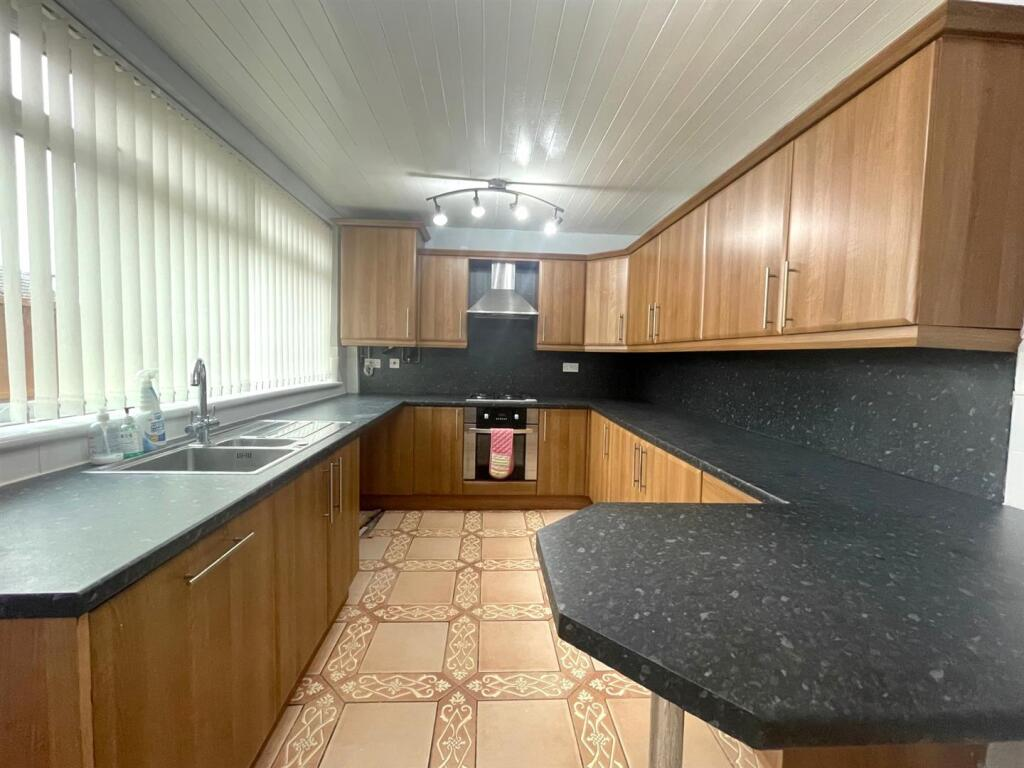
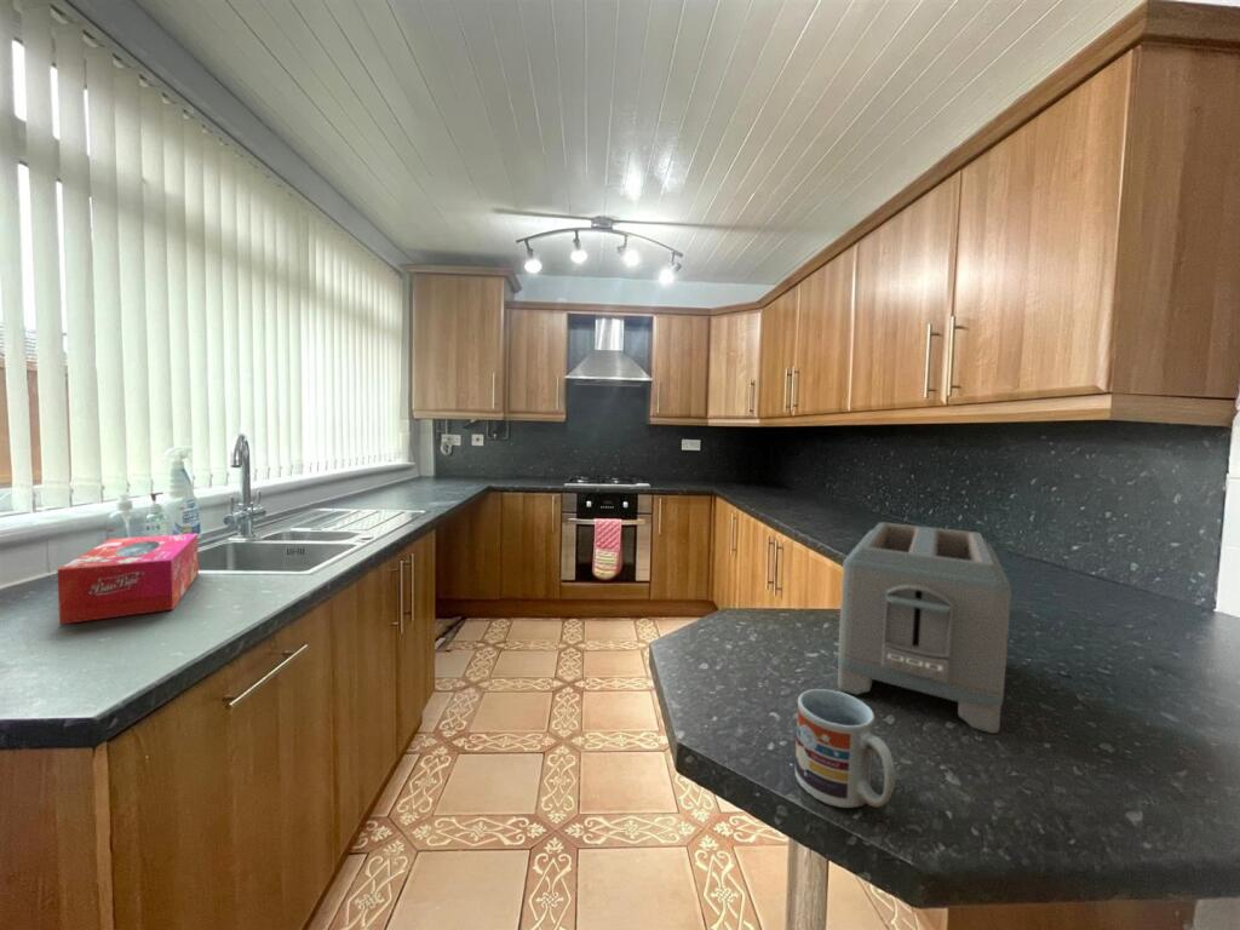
+ tissue box (138, 572)
+ toaster (920, 608)
+ cup (845, 752)
